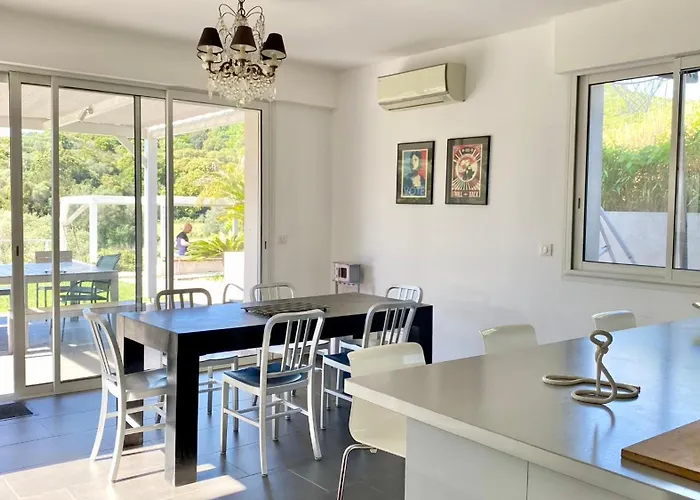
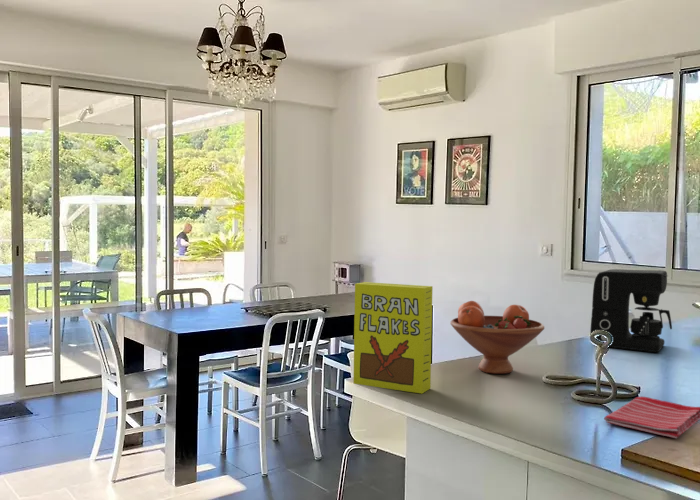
+ dish towel (654, 415)
+ cereal box (392, 335)
+ coffee maker (635, 308)
+ fruit bowl (496, 337)
